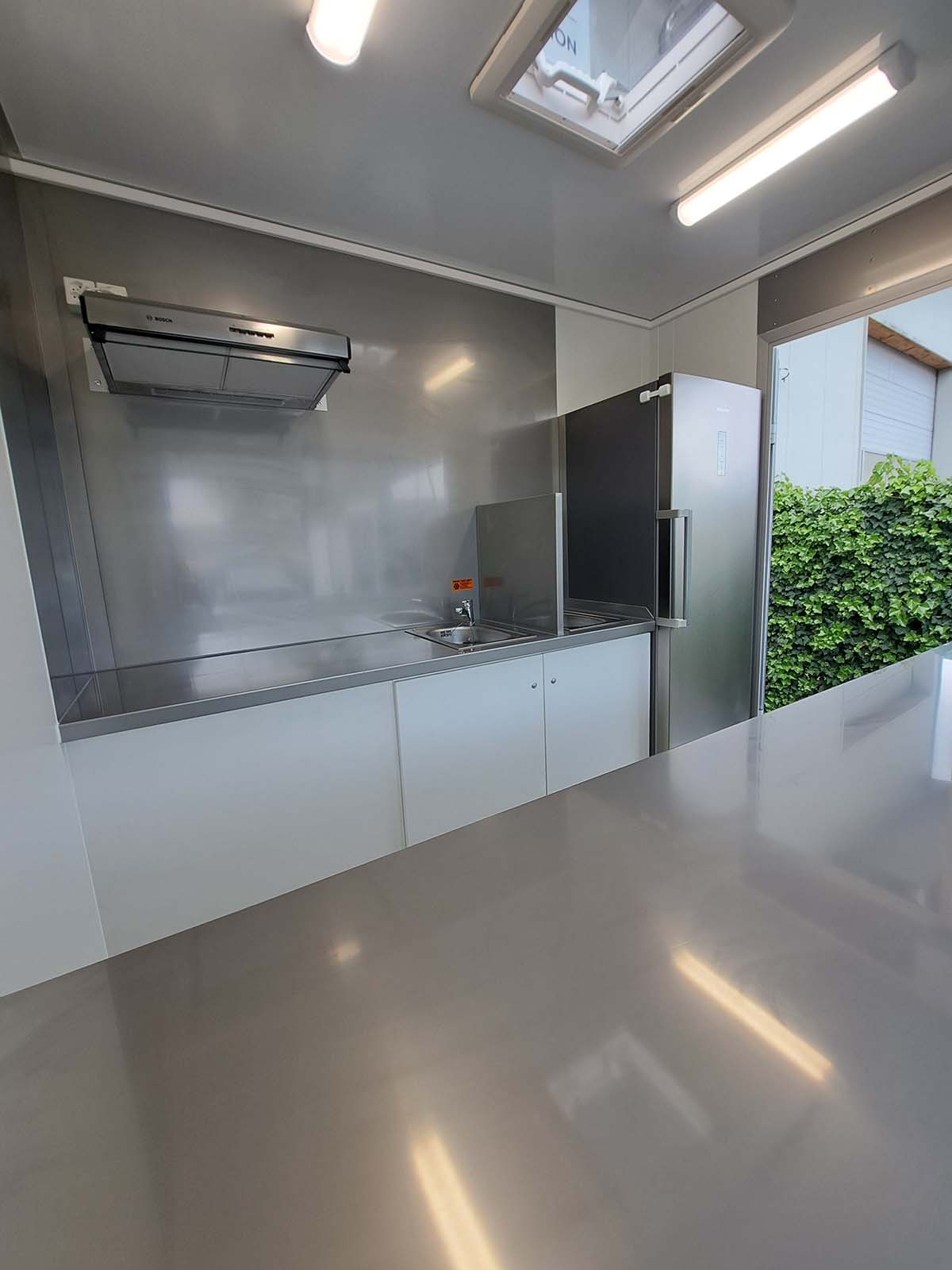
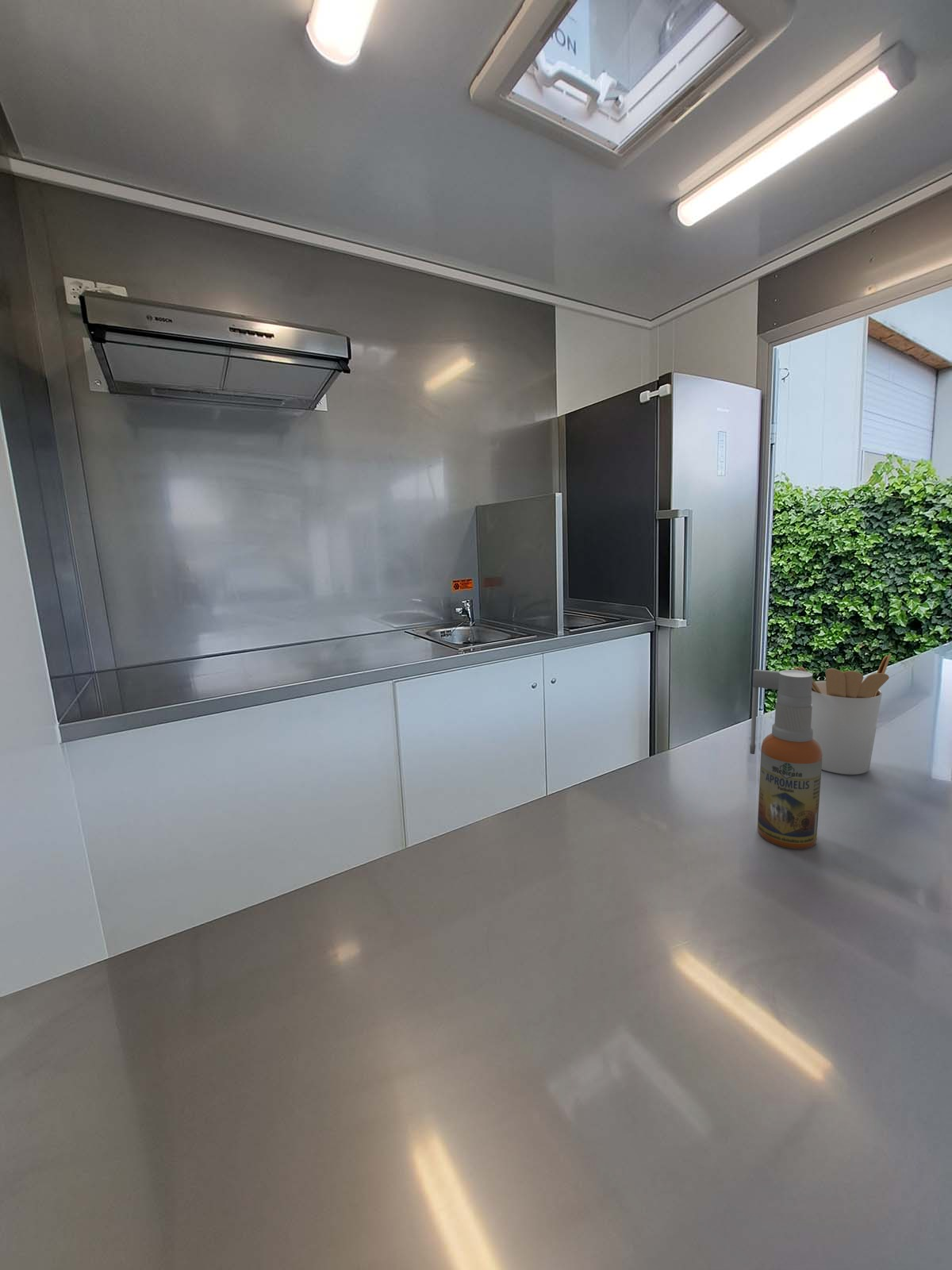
+ spray bottle (784, 755)
+ utensil holder (844, 713)
